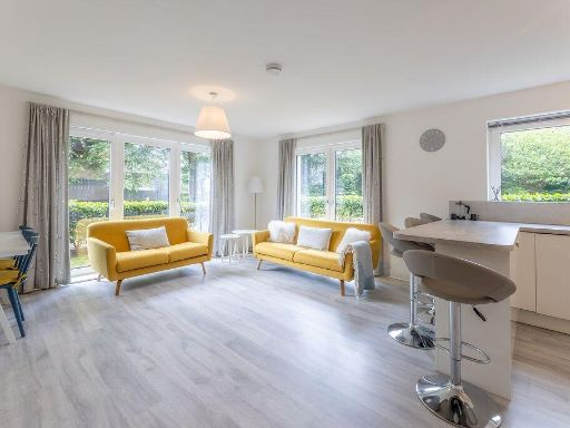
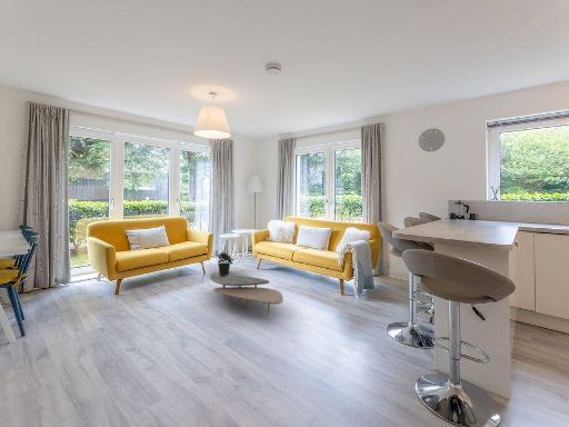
+ coffee table (241, 291)
+ potted plant (223, 261)
